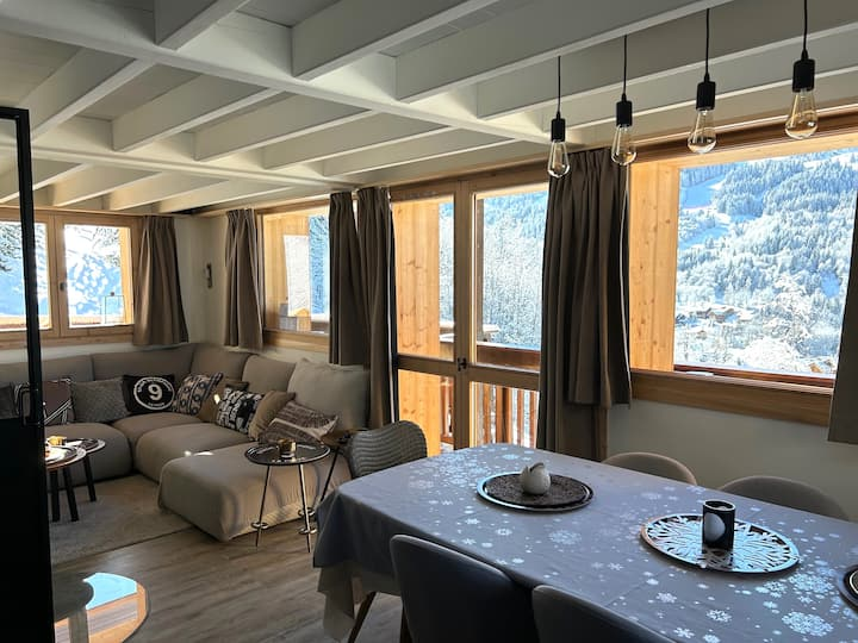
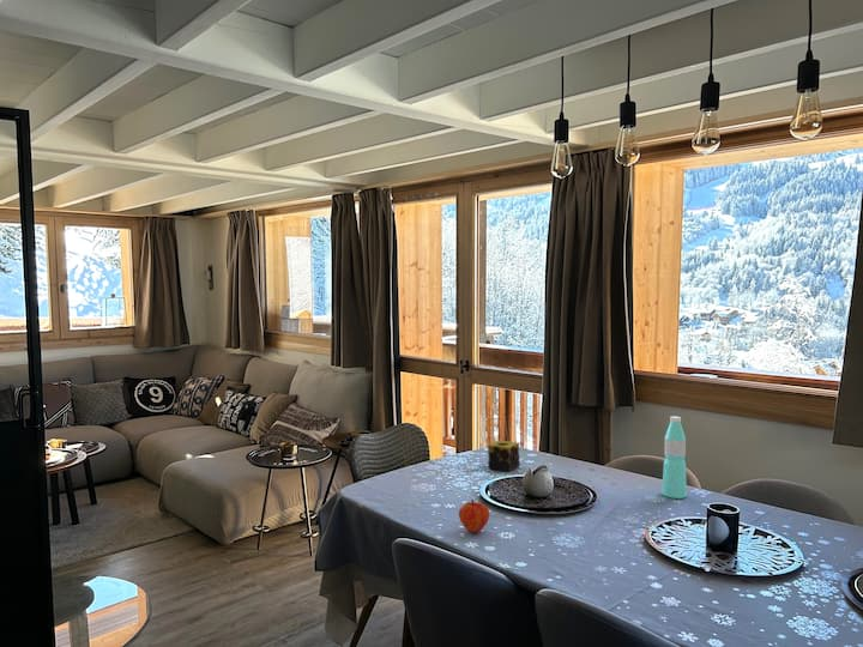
+ fruit (473, 515)
+ candle (503, 455)
+ water bottle (675, 455)
